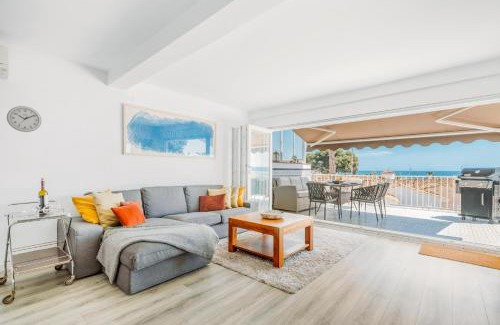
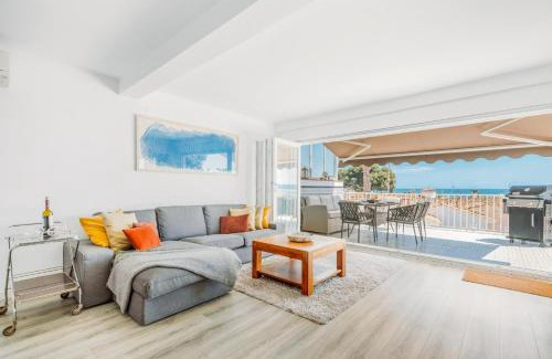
- wall clock (24, 119)
